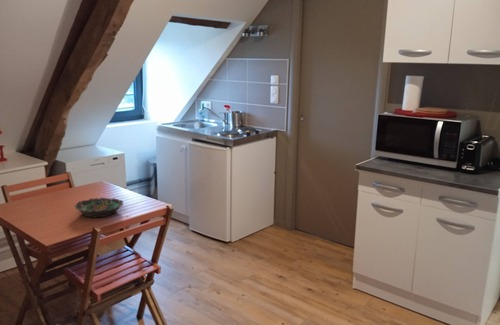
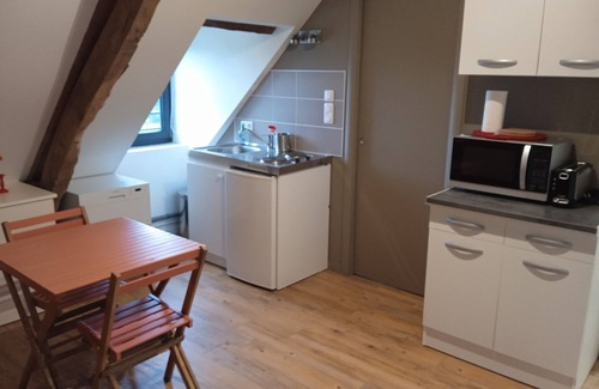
- bowl (100, 207)
